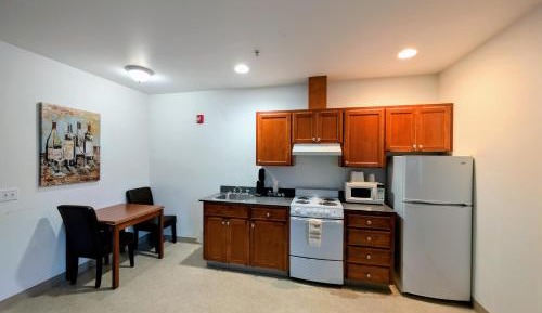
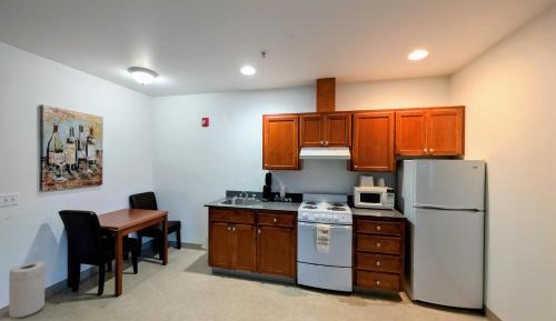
+ trash can (27, 289)
